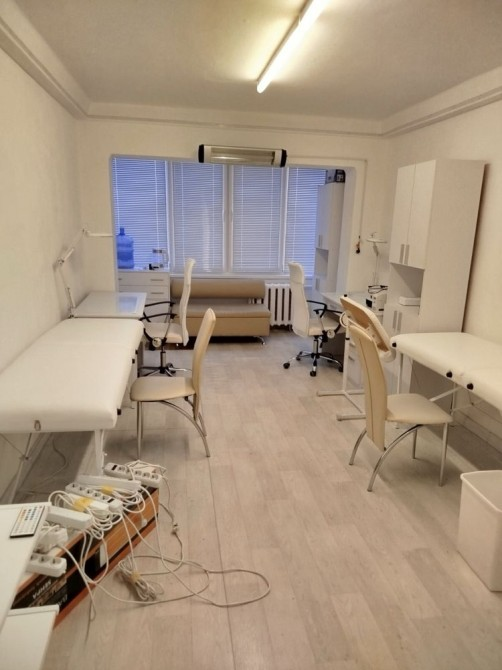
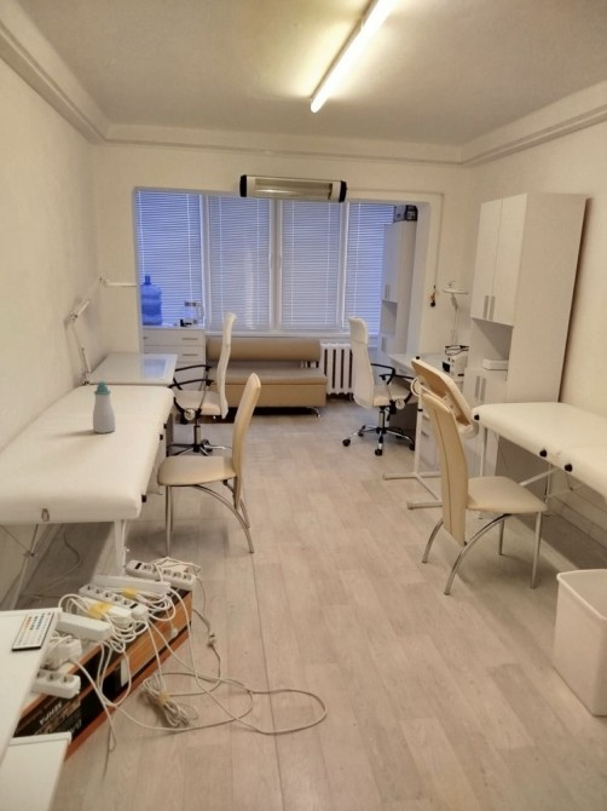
+ soap bottle (103, 407)
